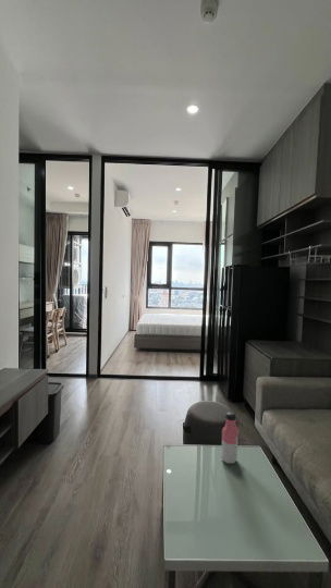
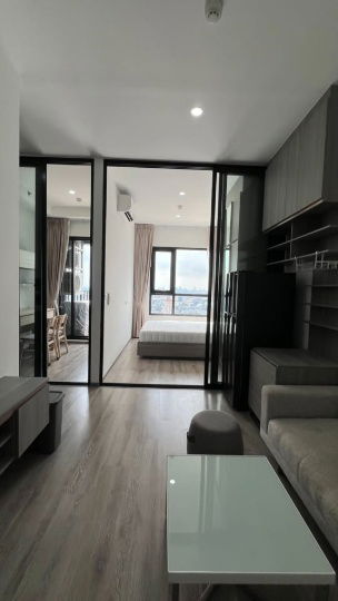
- water bottle (230, 437)
